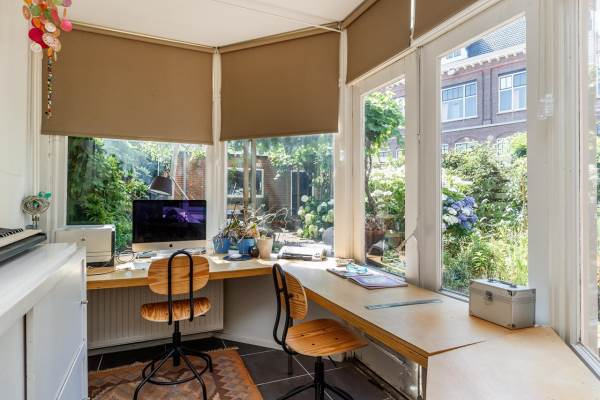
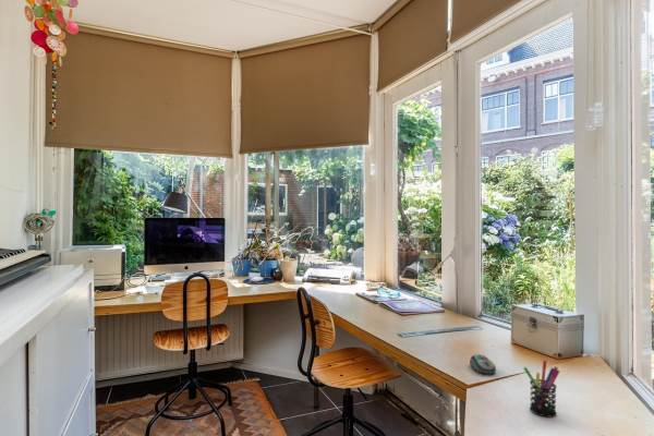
+ computer mouse (482, 362)
+ pen holder (540, 386)
